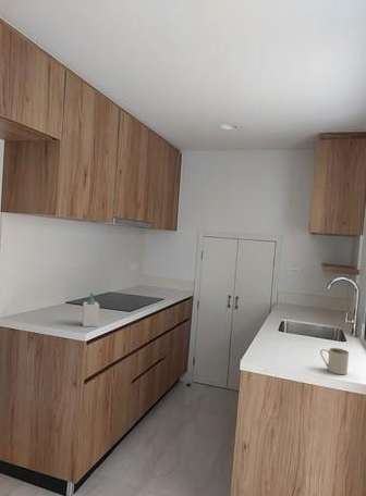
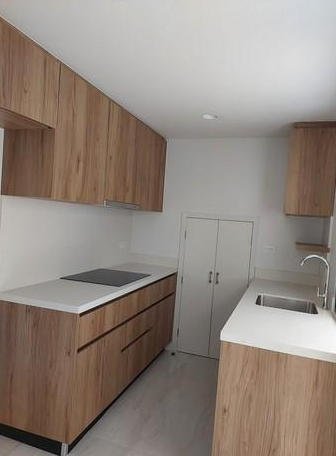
- mug (333, 359)
- soap bottle (90, 308)
